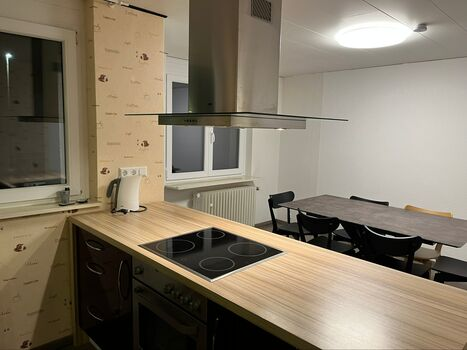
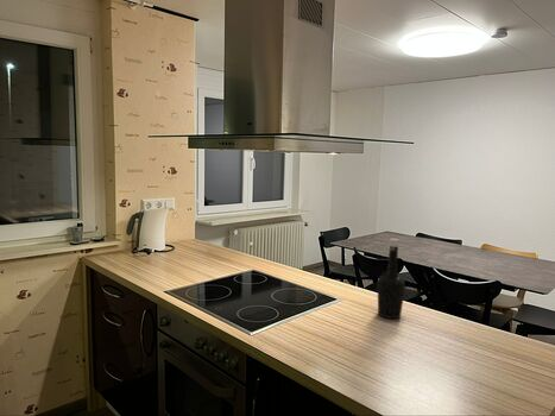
+ bottle (391, 277)
